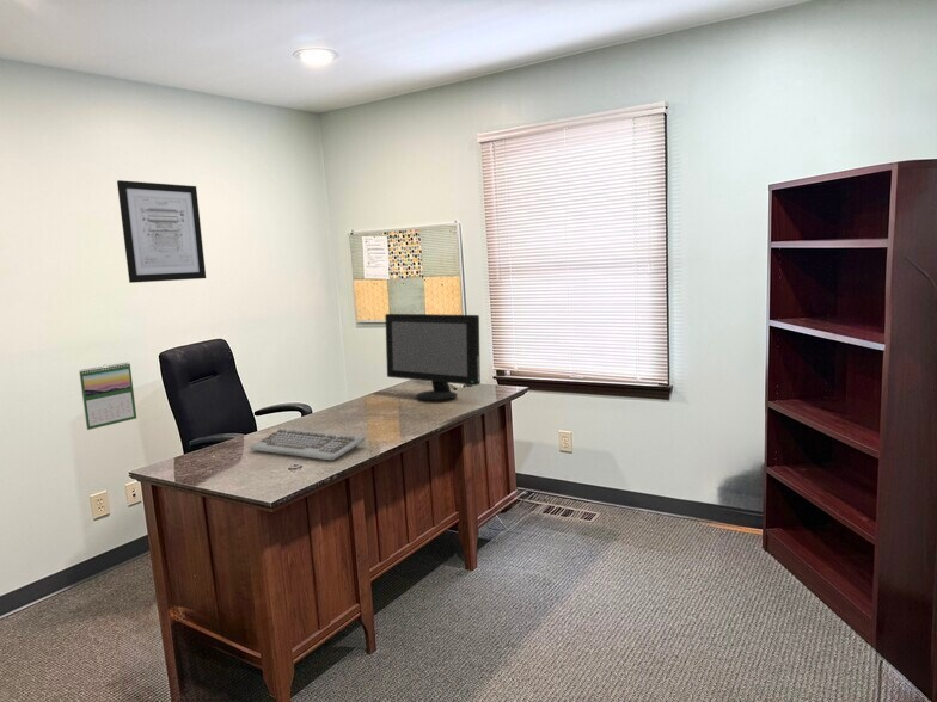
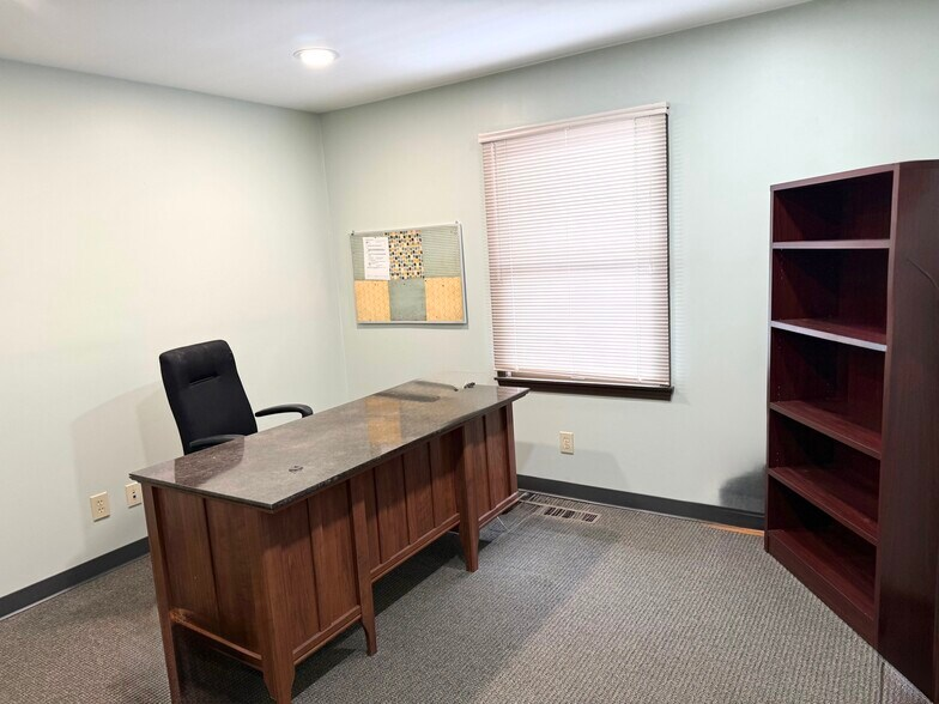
- keyboard (306, 442)
- computer monitor (434, 356)
- calendar (109, 394)
- wall art (164, 232)
